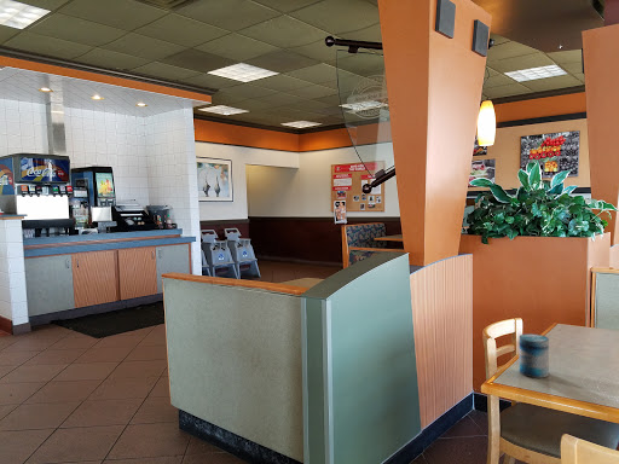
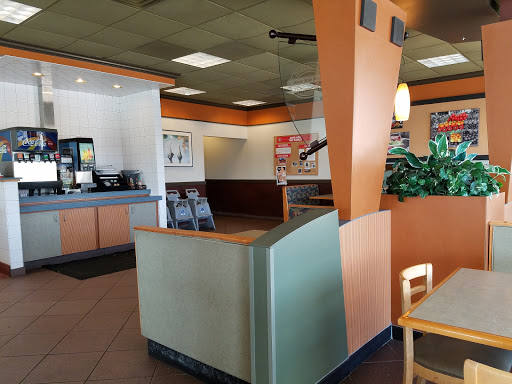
- beverage can (533, 354)
